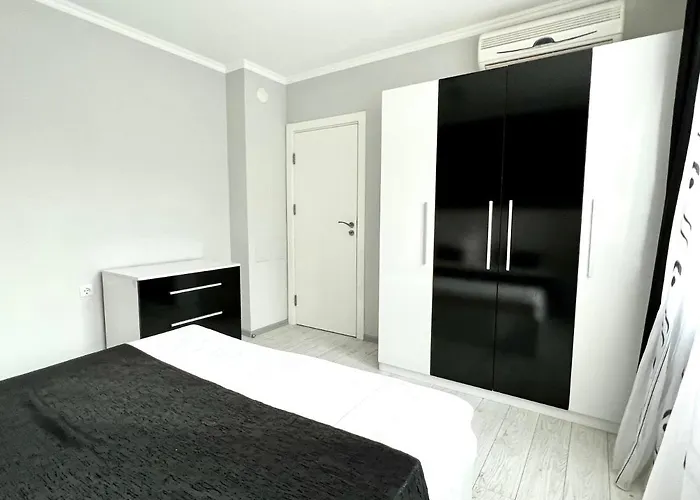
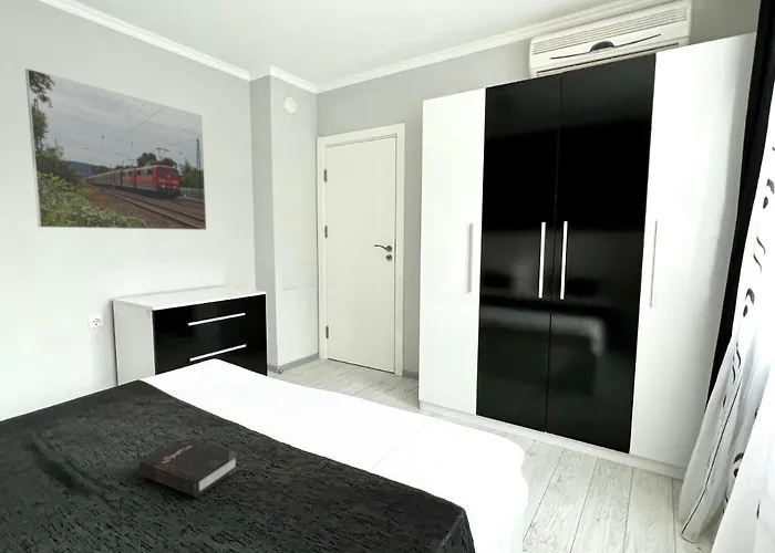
+ hardback book (189, 465)
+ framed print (131, 163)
